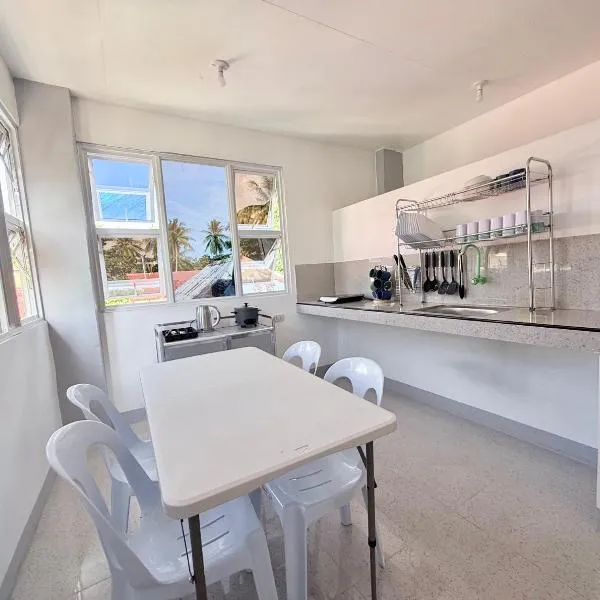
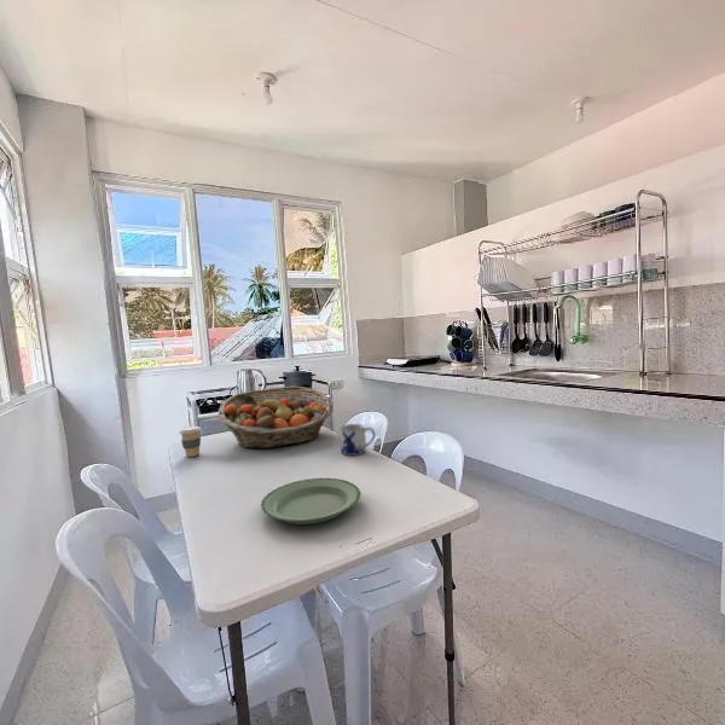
+ coffee cup (191, 441)
+ mug (355, 439)
+ plate (312, 501)
+ fruit basket (277, 414)
